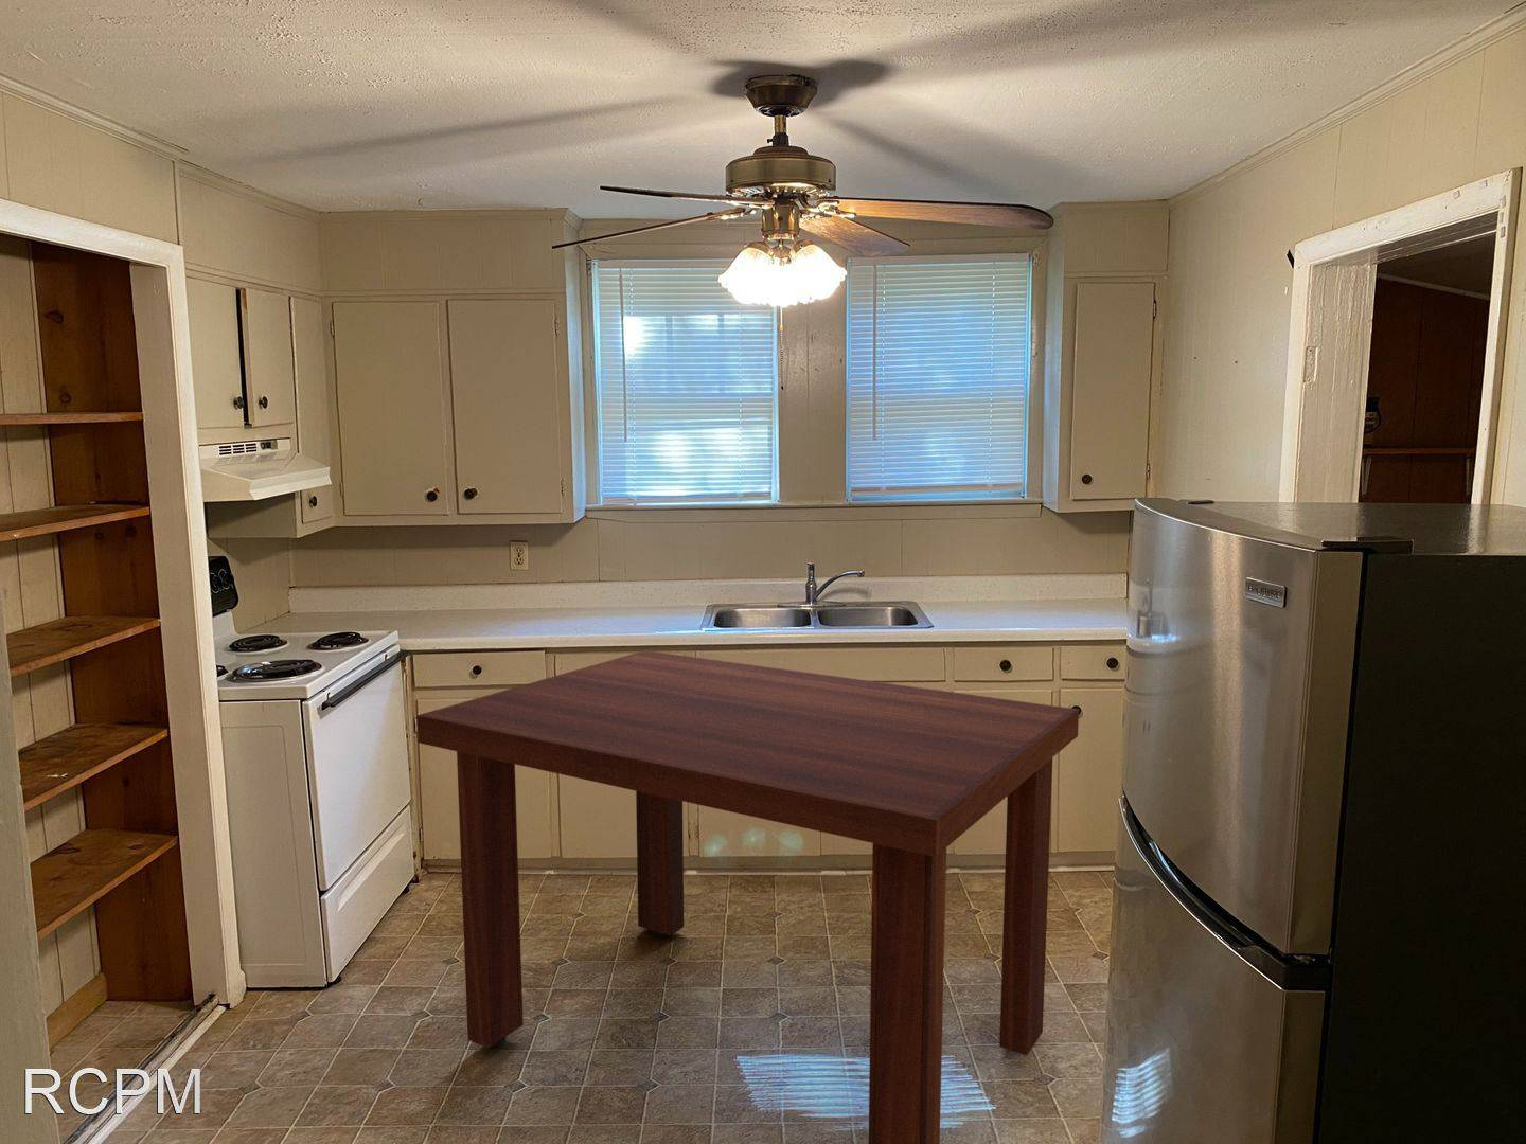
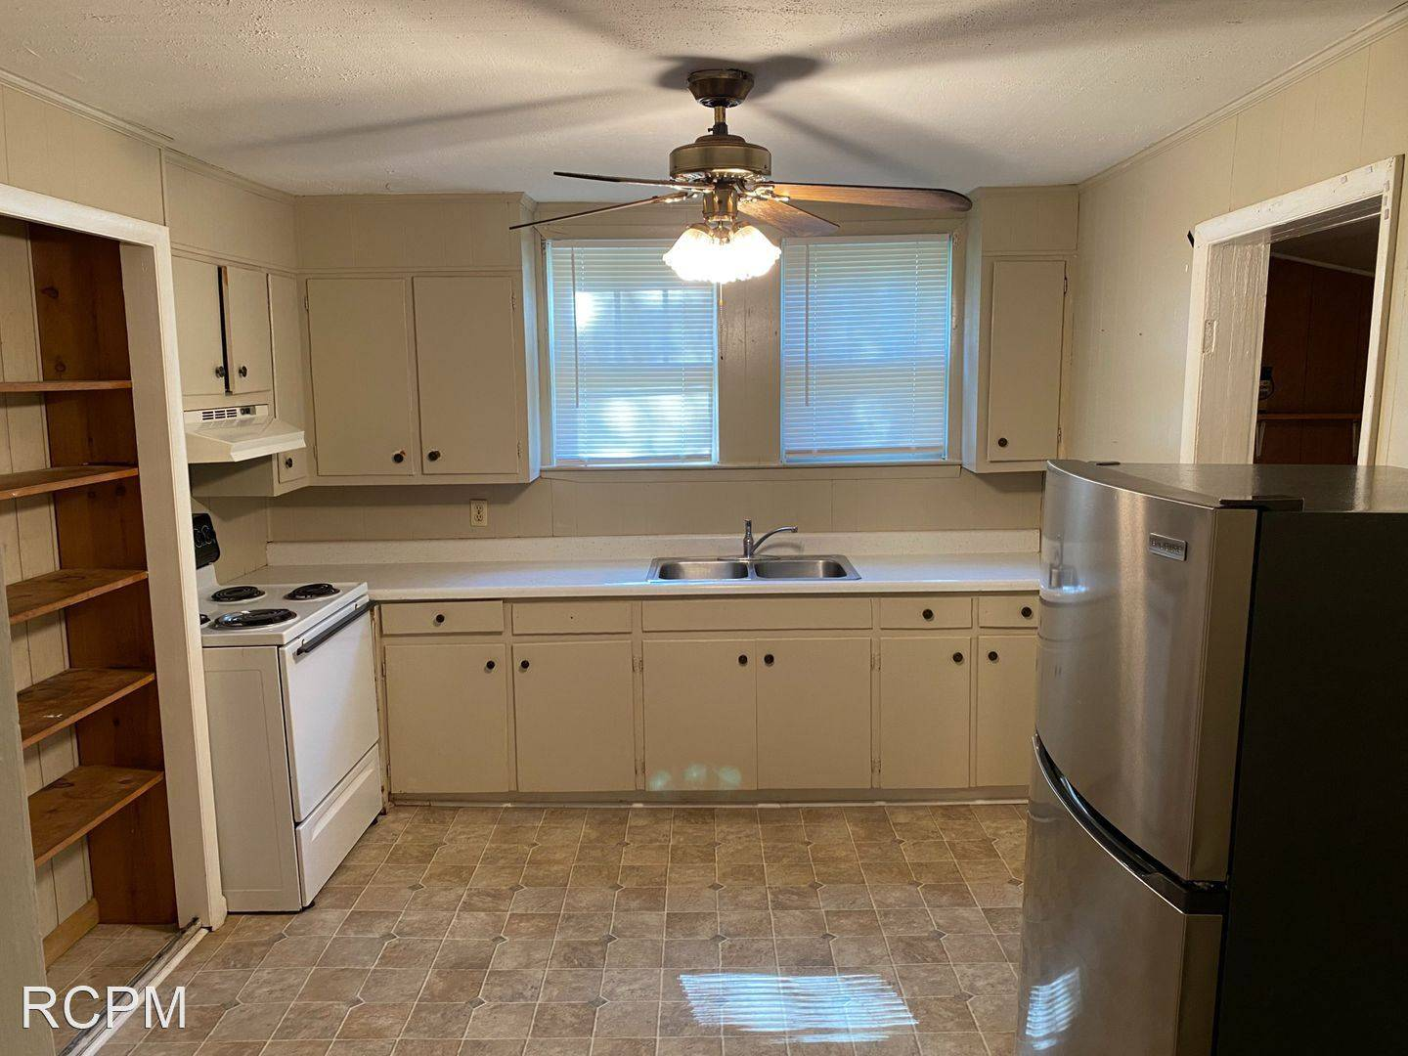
- dining table (765, 818)
